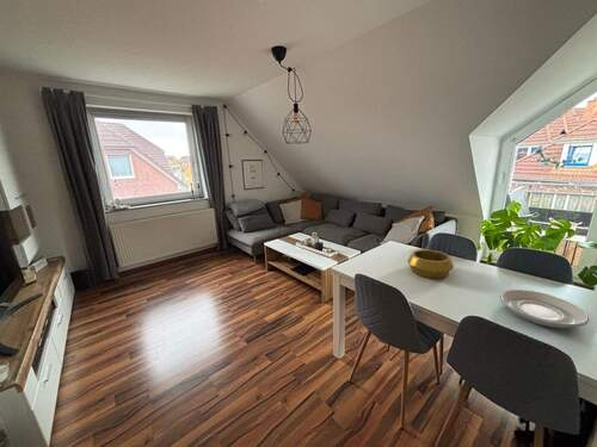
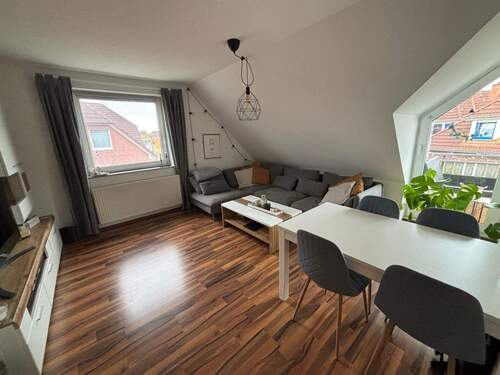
- decorative bowl (430, 262)
- plate (540, 309)
